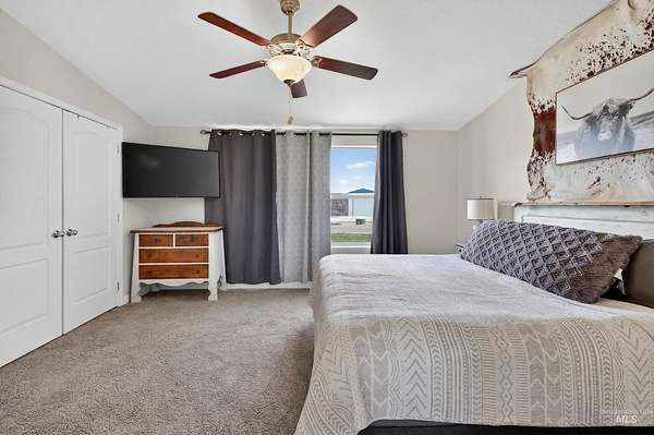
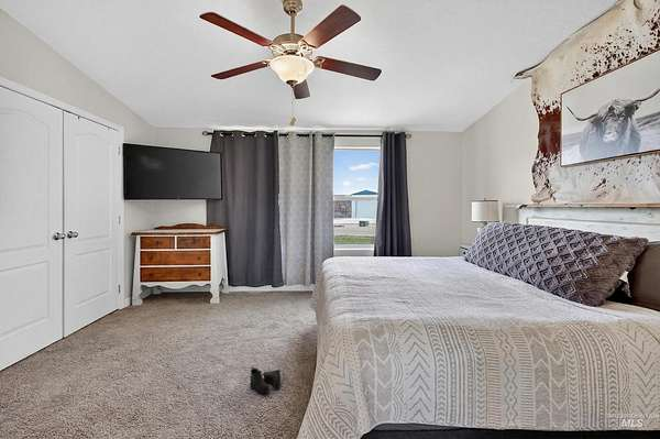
+ boots (268, 375)
